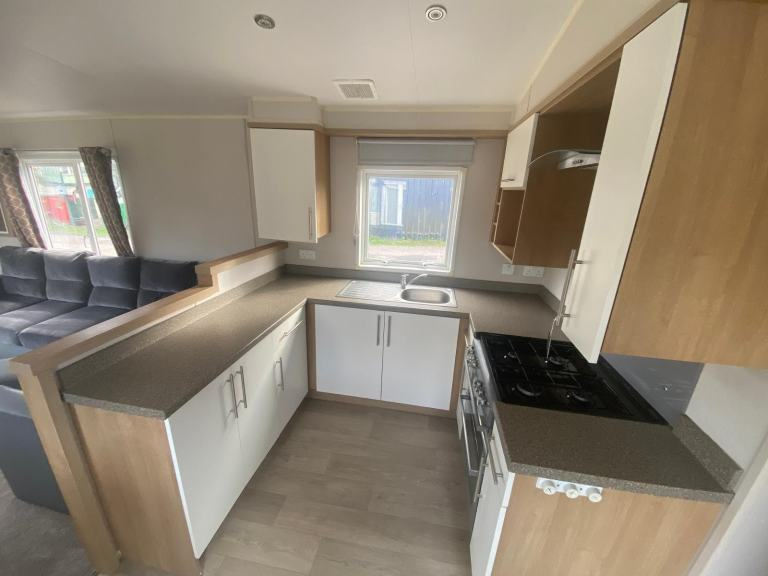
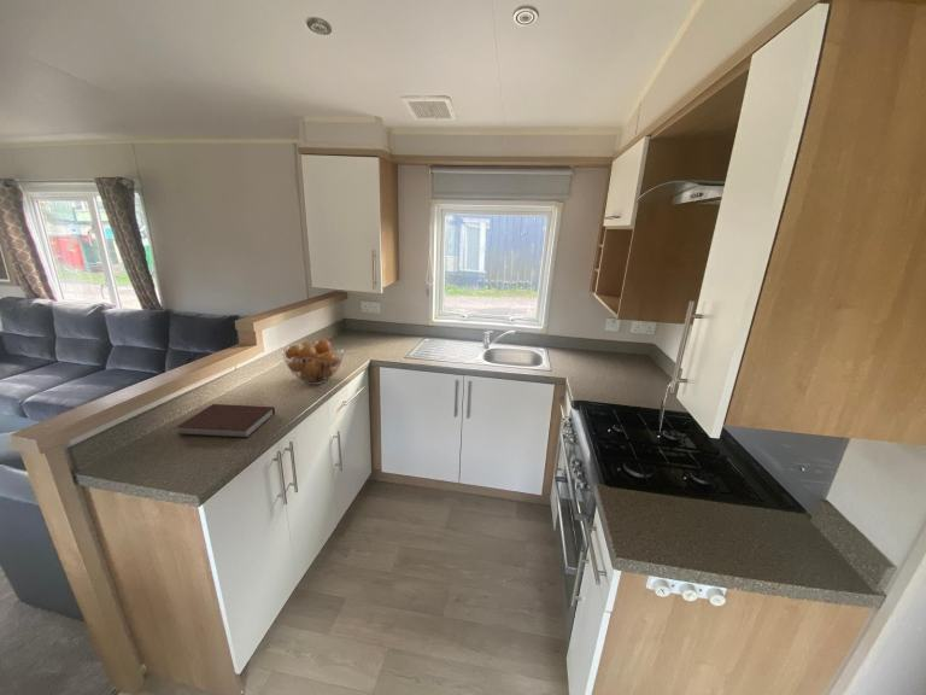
+ notebook (228, 419)
+ fruit basket (315, 361)
